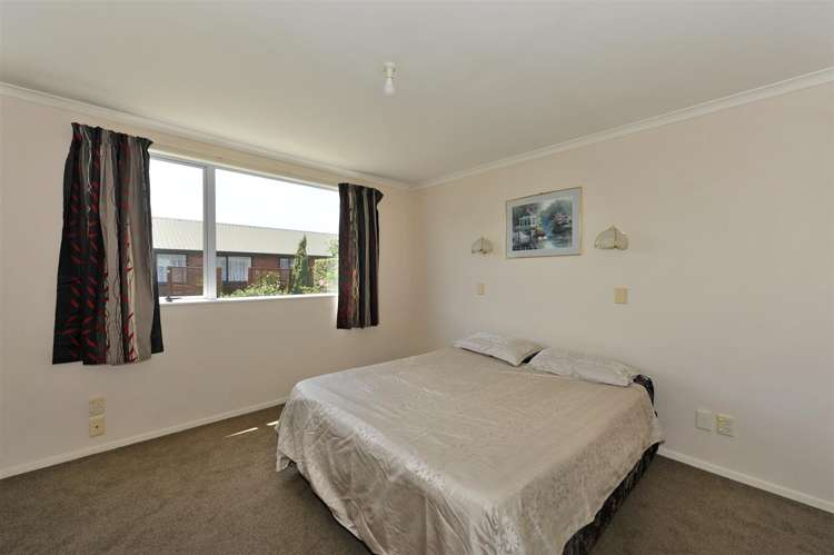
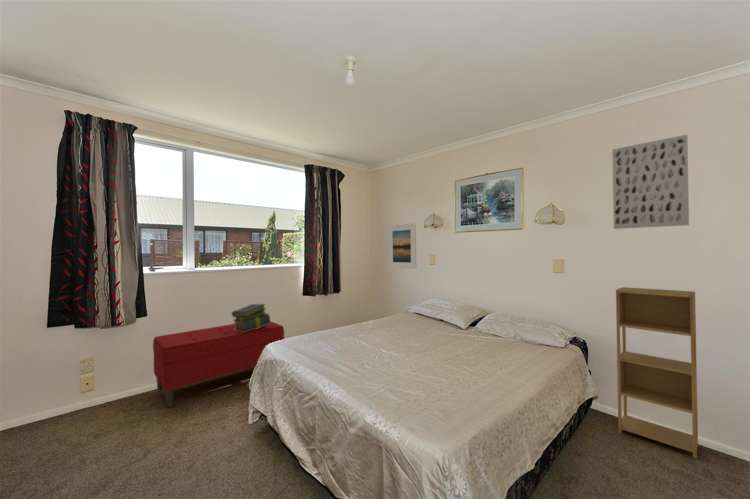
+ bench (222, 356)
+ stack of books (251, 317)
+ shelving unit (655, 364)
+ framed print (401, 246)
+ wall art (648, 185)
